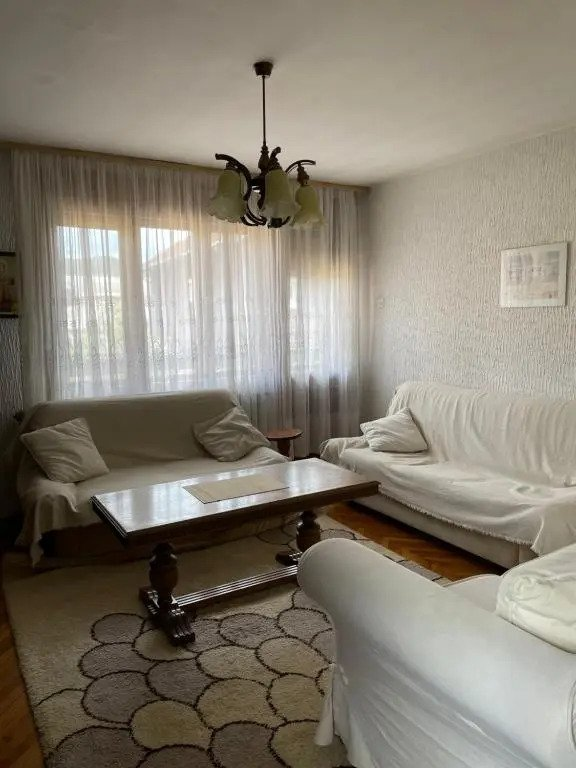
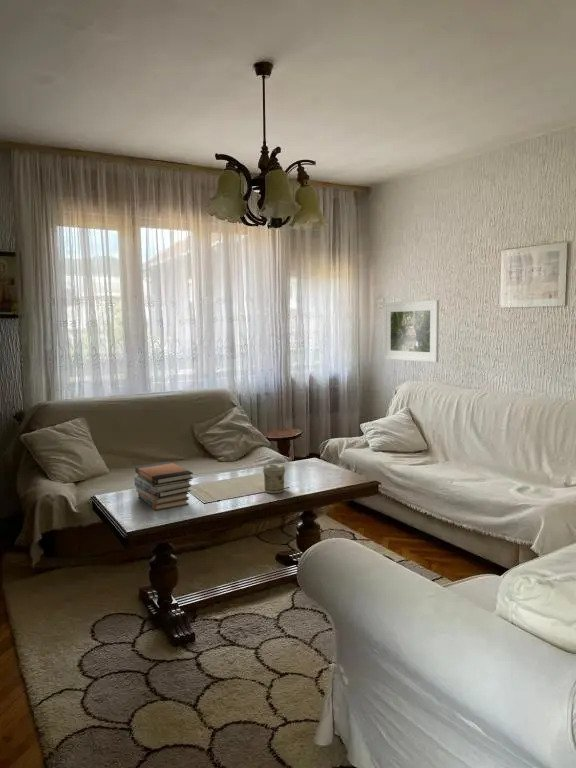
+ jar (274, 478)
+ book stack (162, 484)
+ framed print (410, 331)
